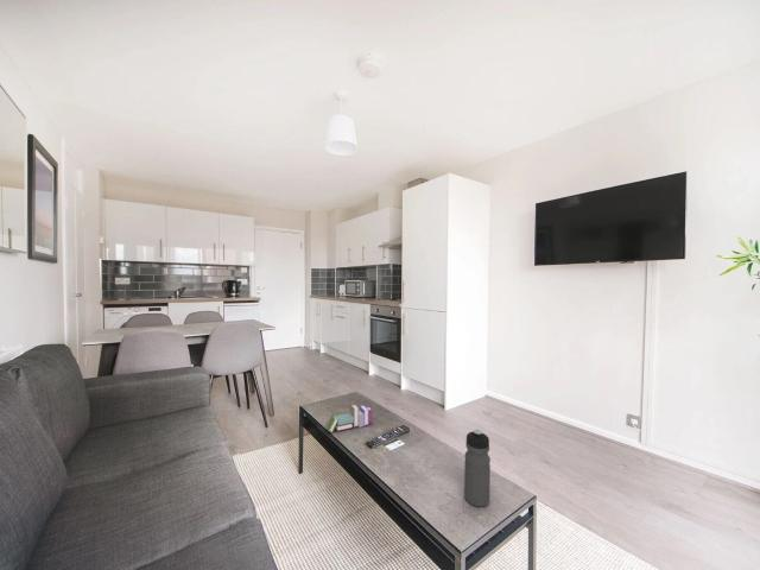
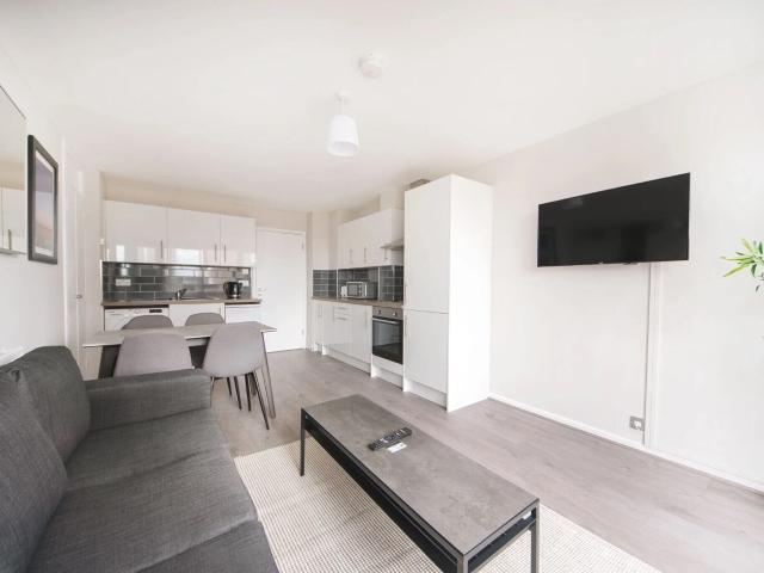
- book (349, 416)
- water bottle (476, 464)
